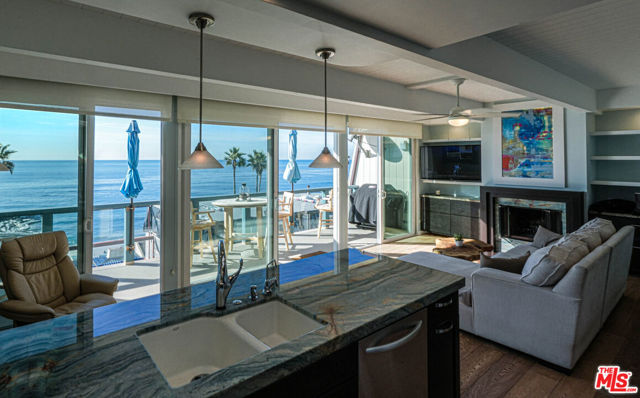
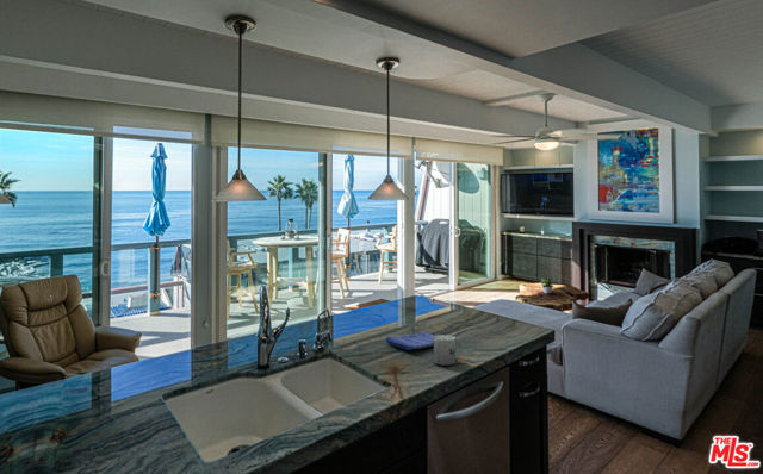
+ dish towel (417, 339)
+ mug (447, 348)
